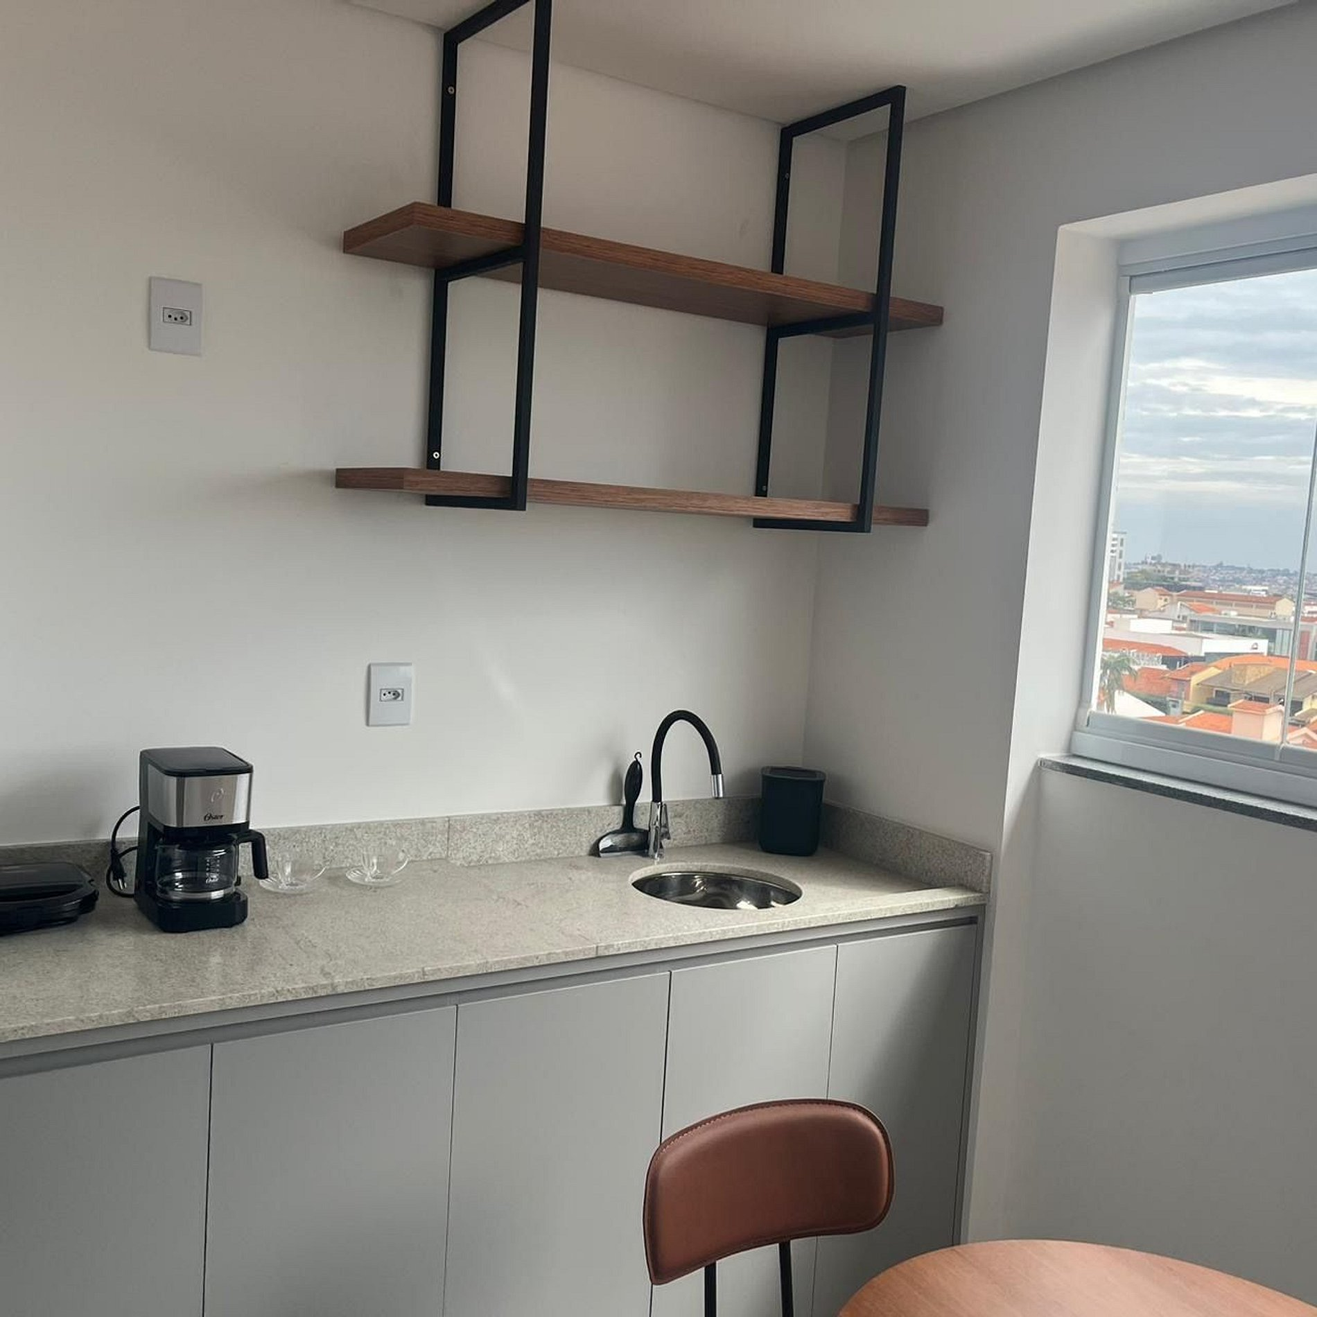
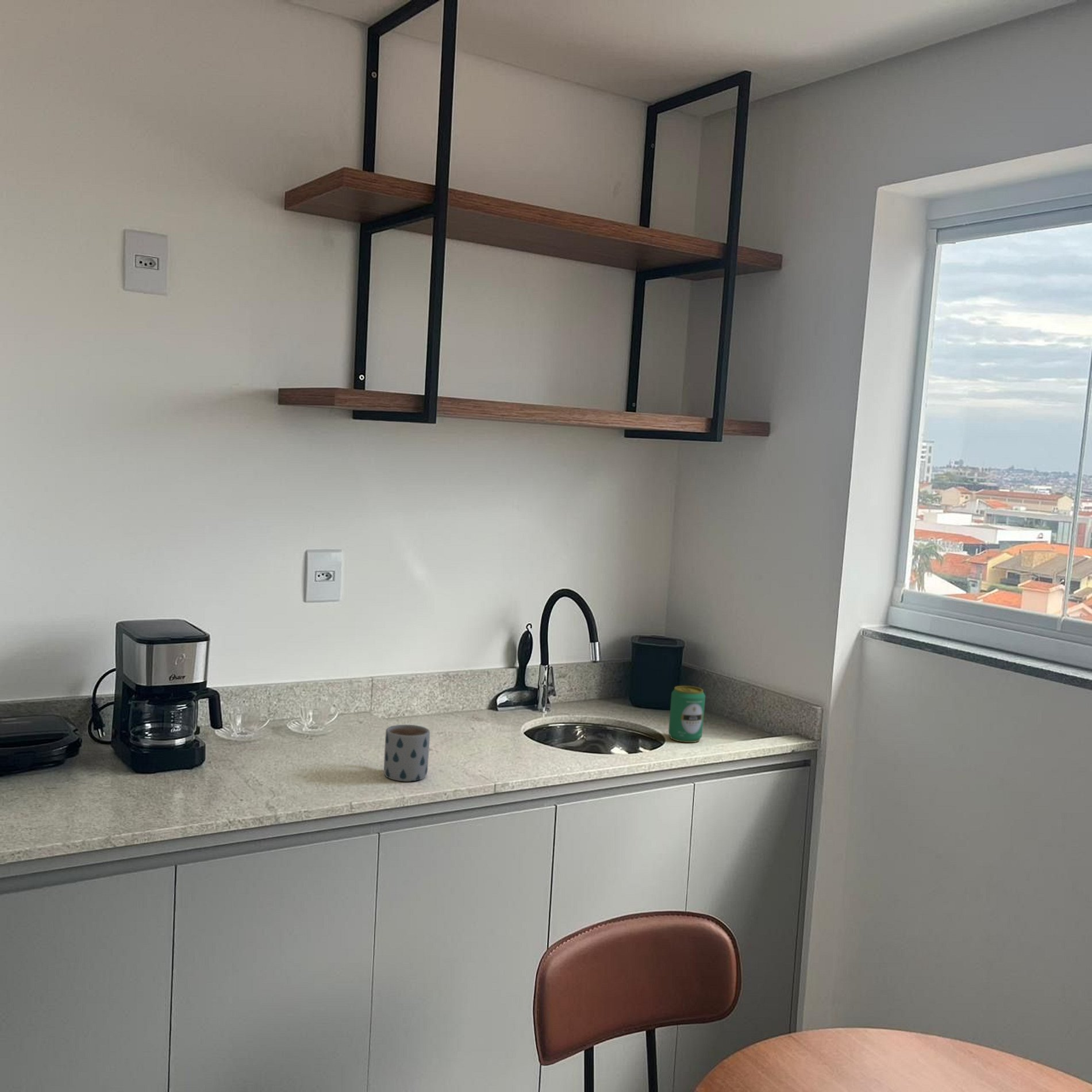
+ beverage can (687, 713)
+ mug (402, 750)
